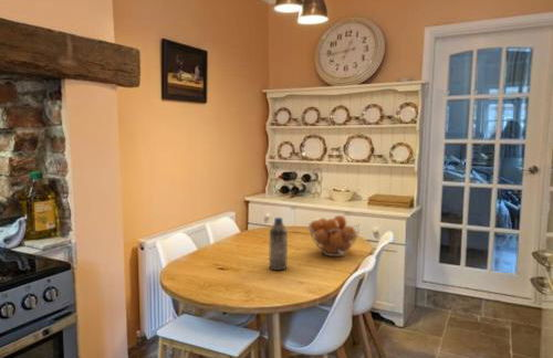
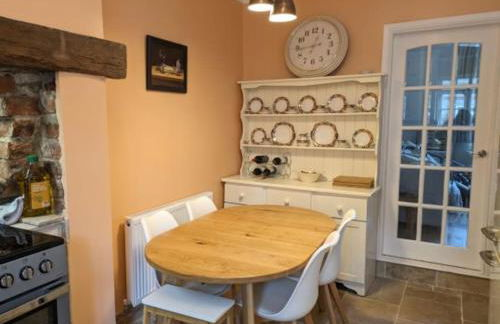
- fruit basket (333, 234)
- water bottle (278, 242)
